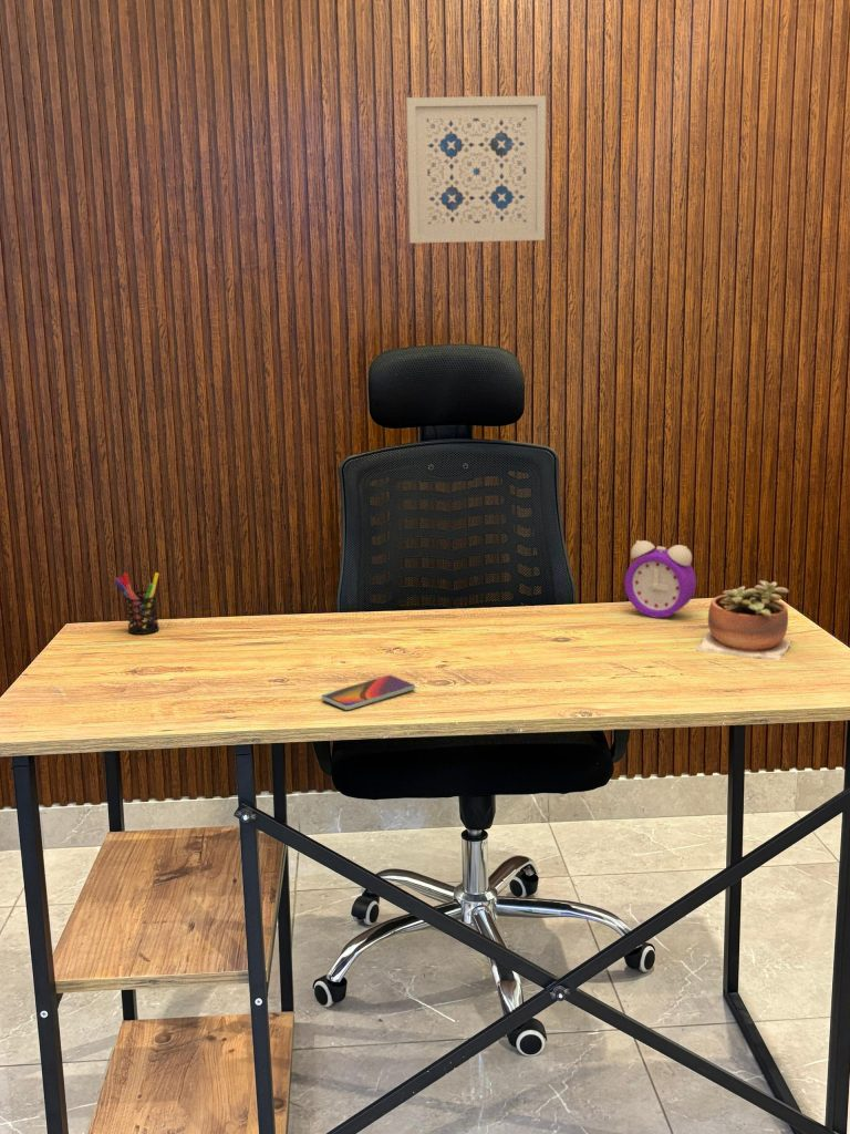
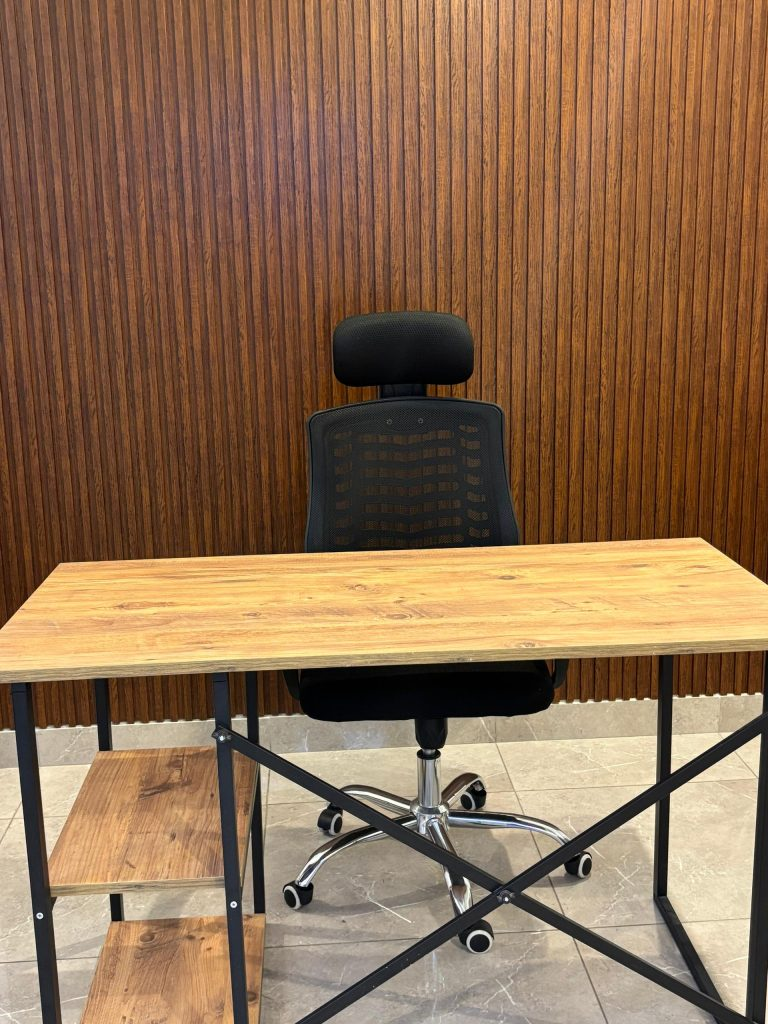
- wall art (476, 171)
- alarm clock (660, 578)
- smartphone (369, 691)
- succulent plant (748, 611)
- pen holder (141, 600)
